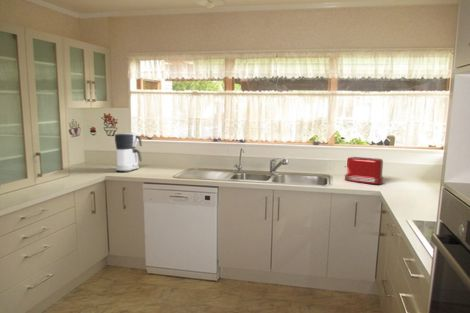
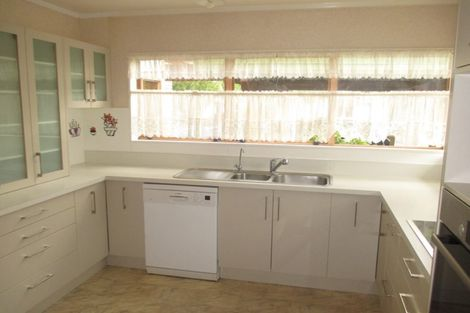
- toaster (364, 169)
- coffee maker (129, 151)
